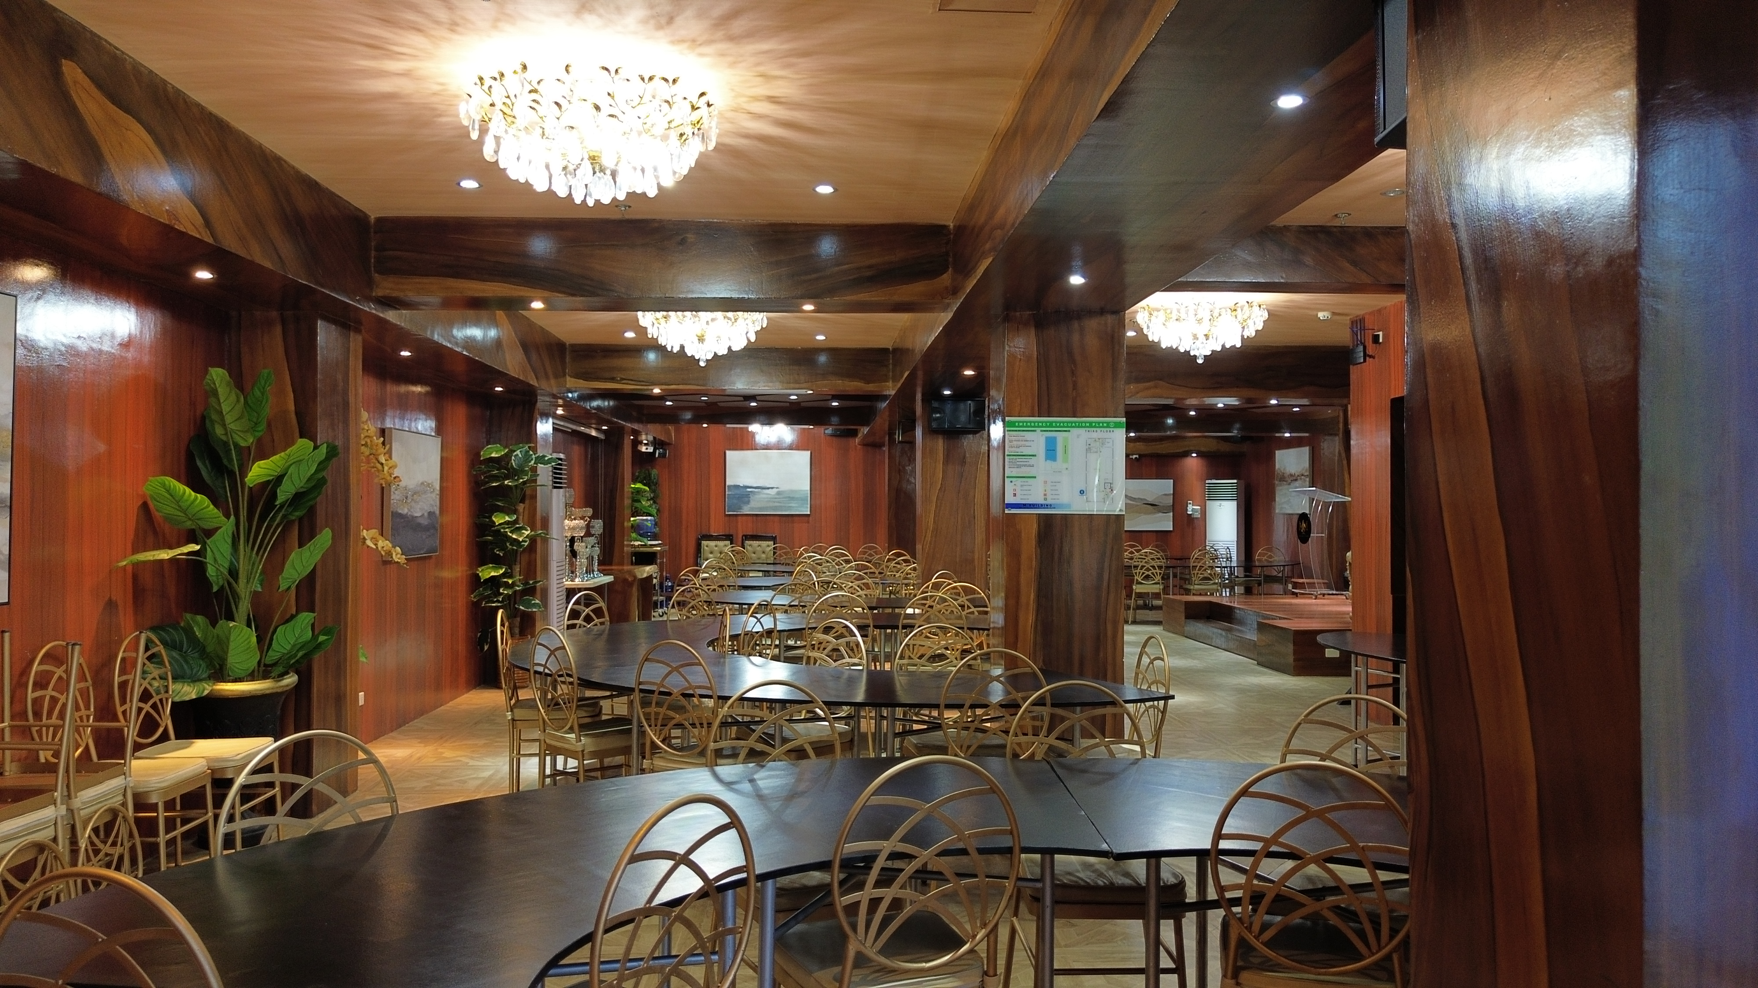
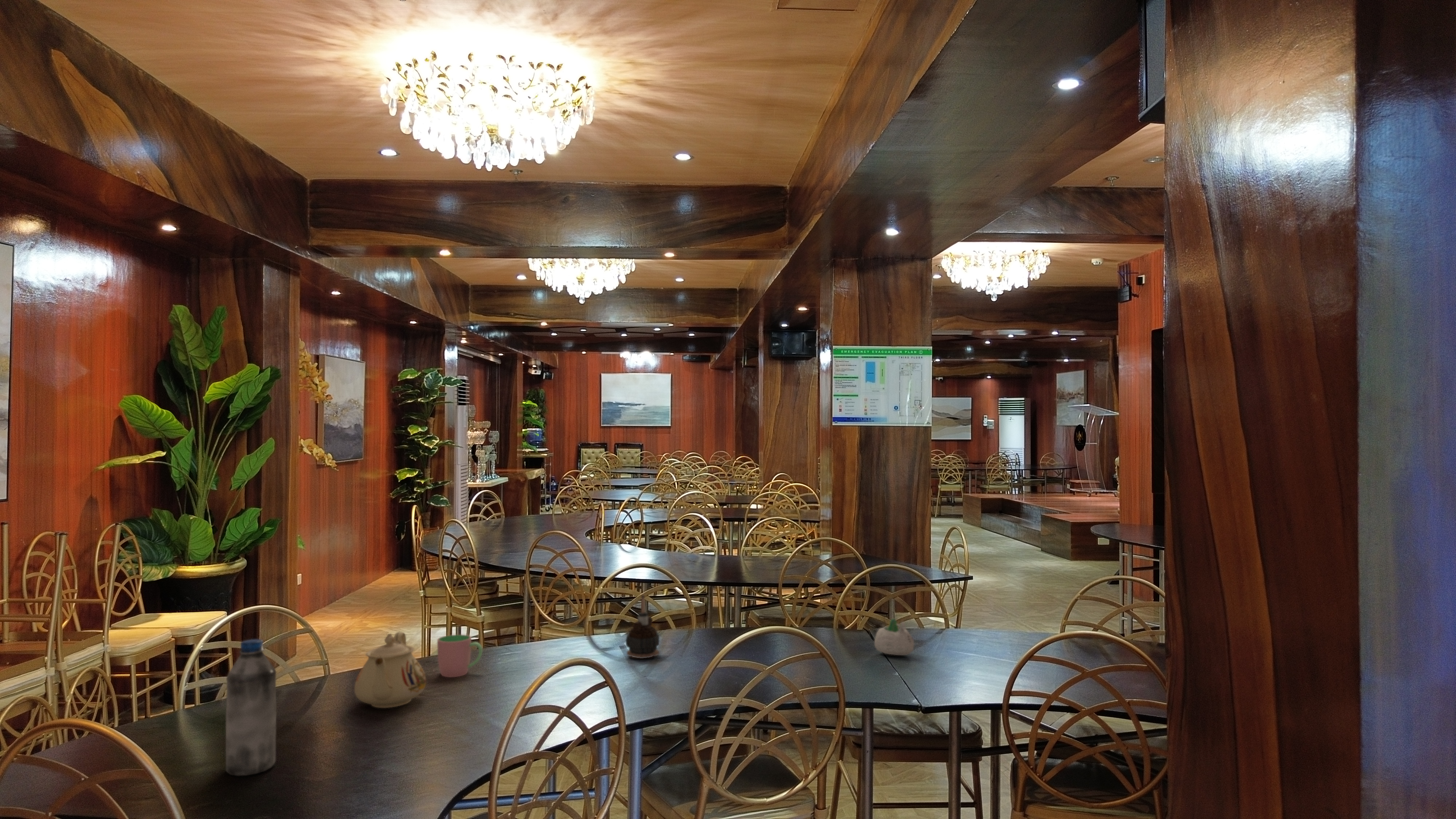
+ succulent planter (894, 636)
+ water bottle (252, 704)
+ cup (460, 656)
+ candle (643, 625)
+ teapot (391, 668)
